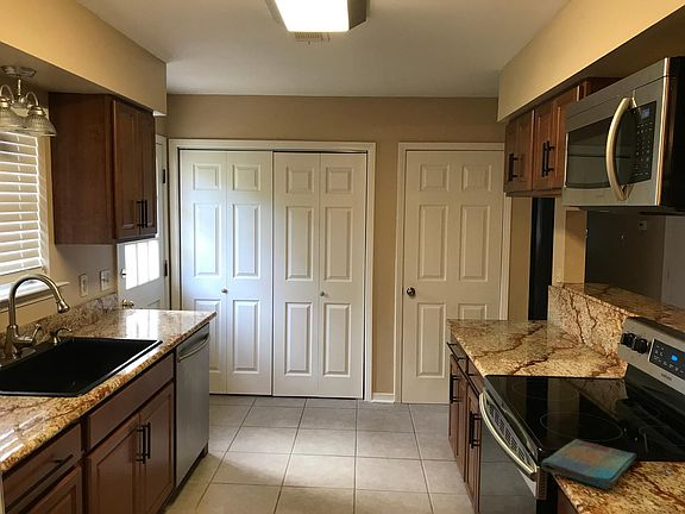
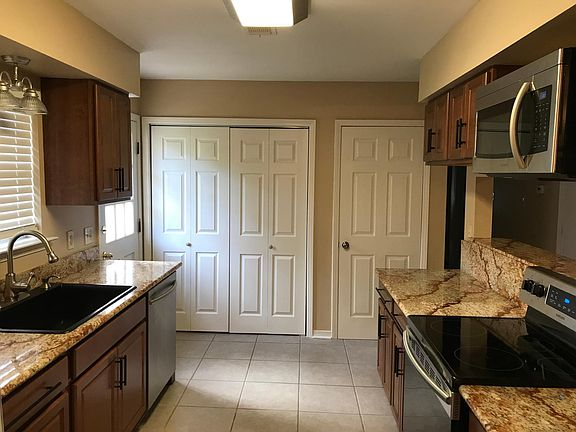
- dish towel (589, 460)
